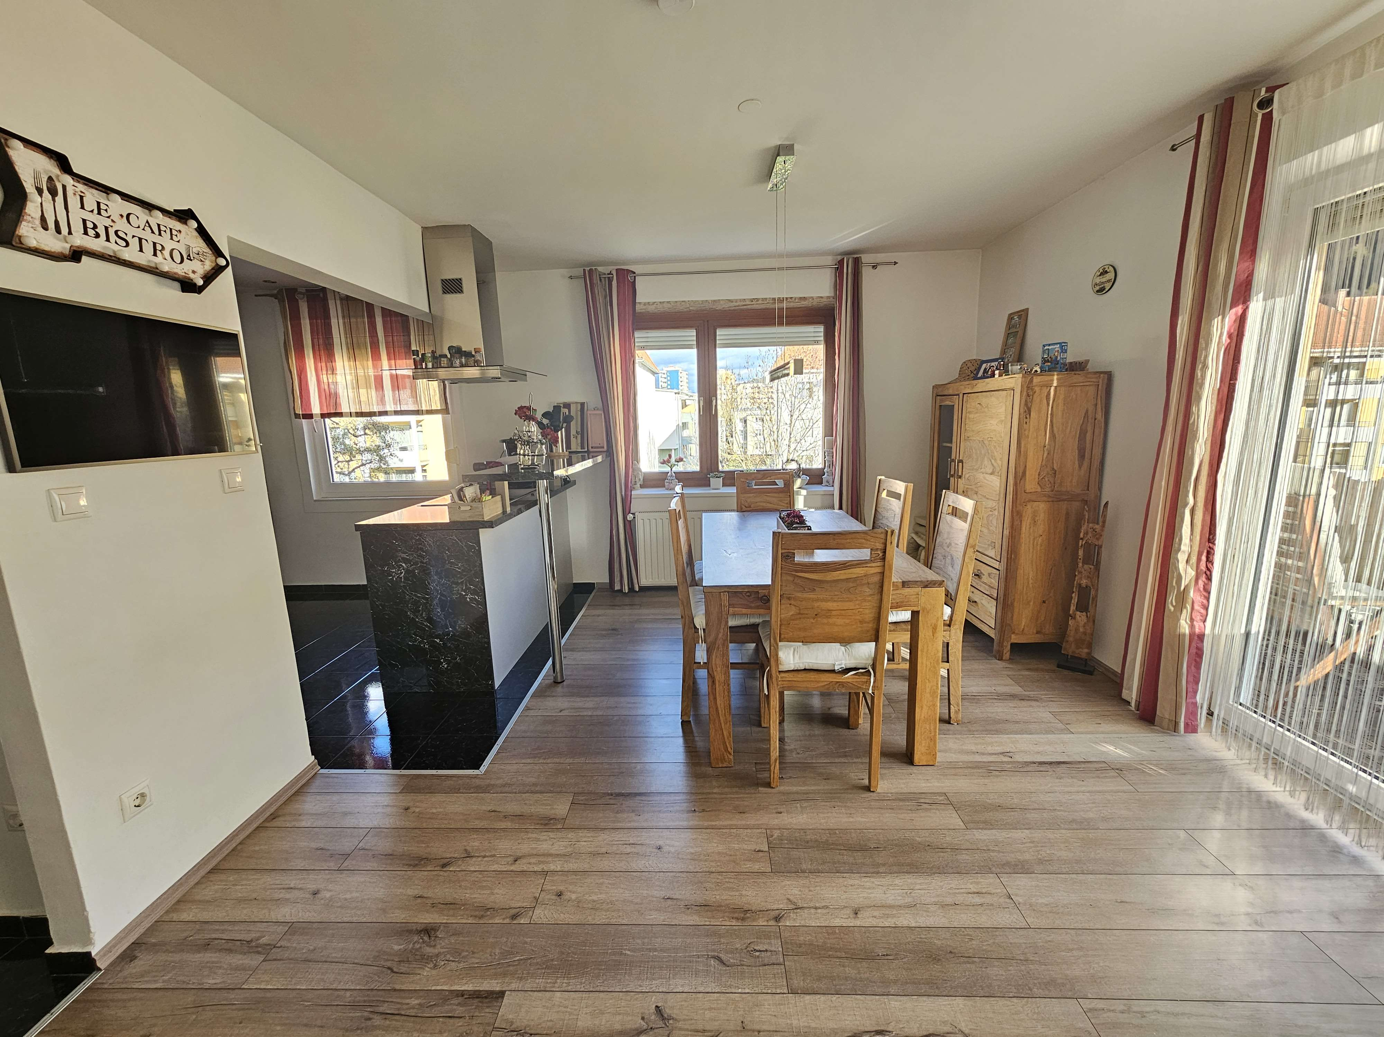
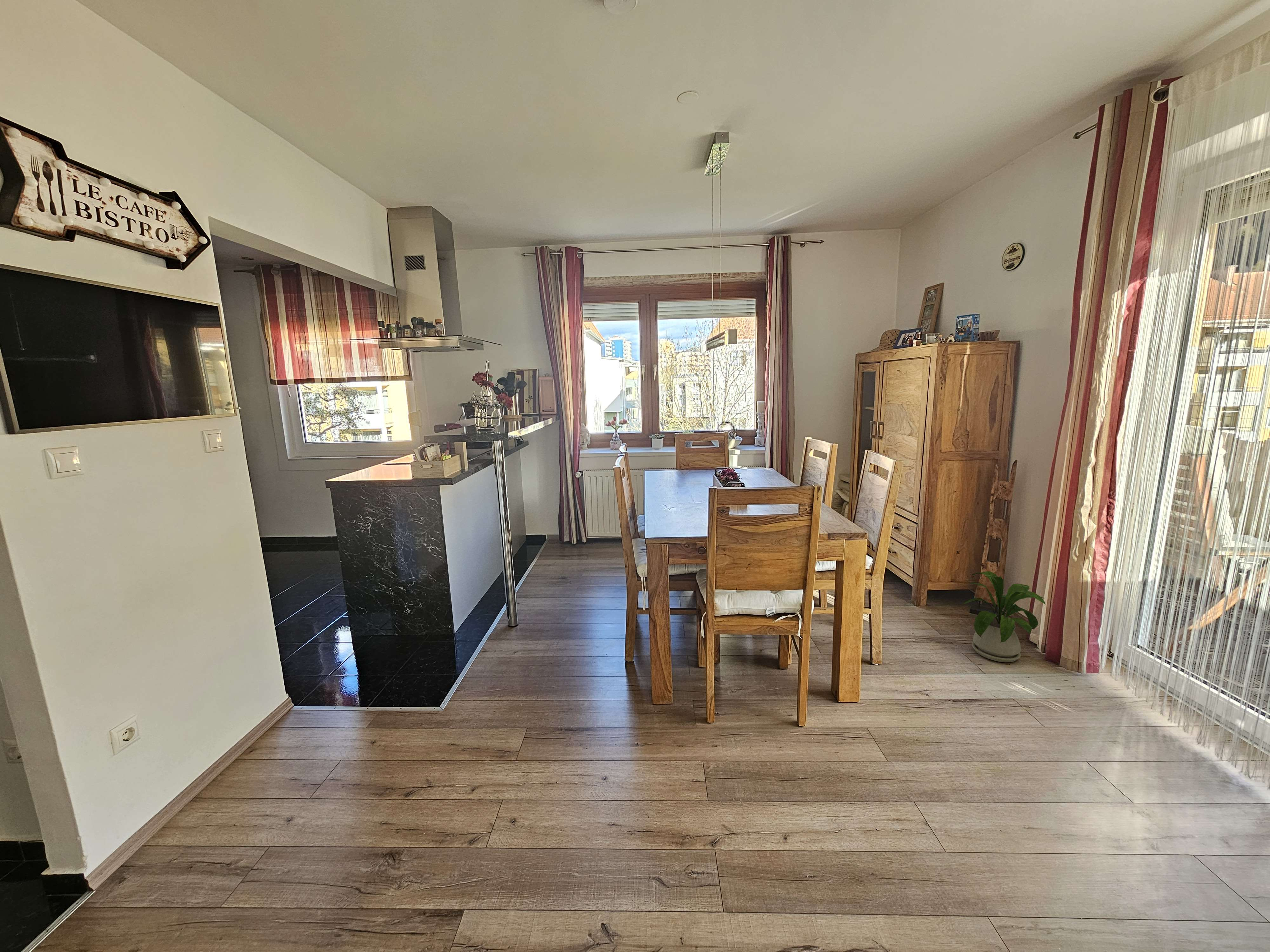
+ house plant (1010, 612)
